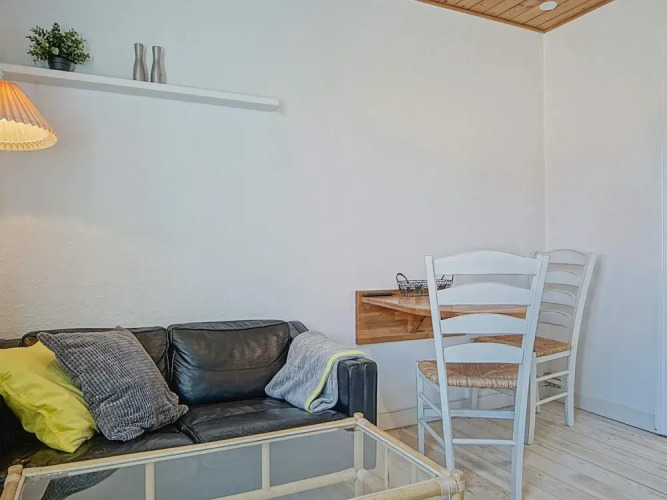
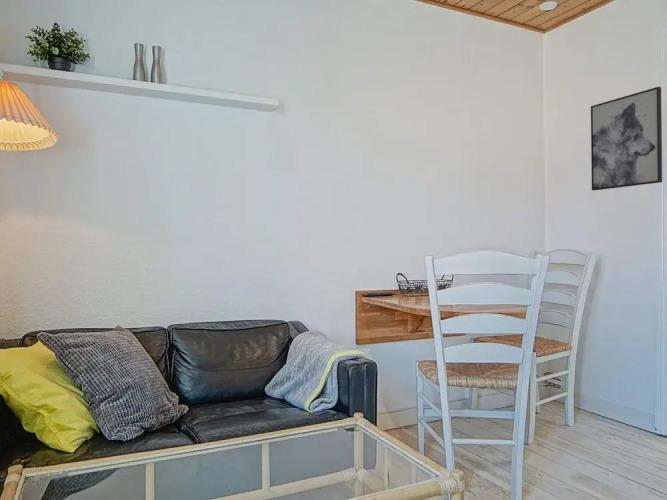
+ wall art (624, 141)
